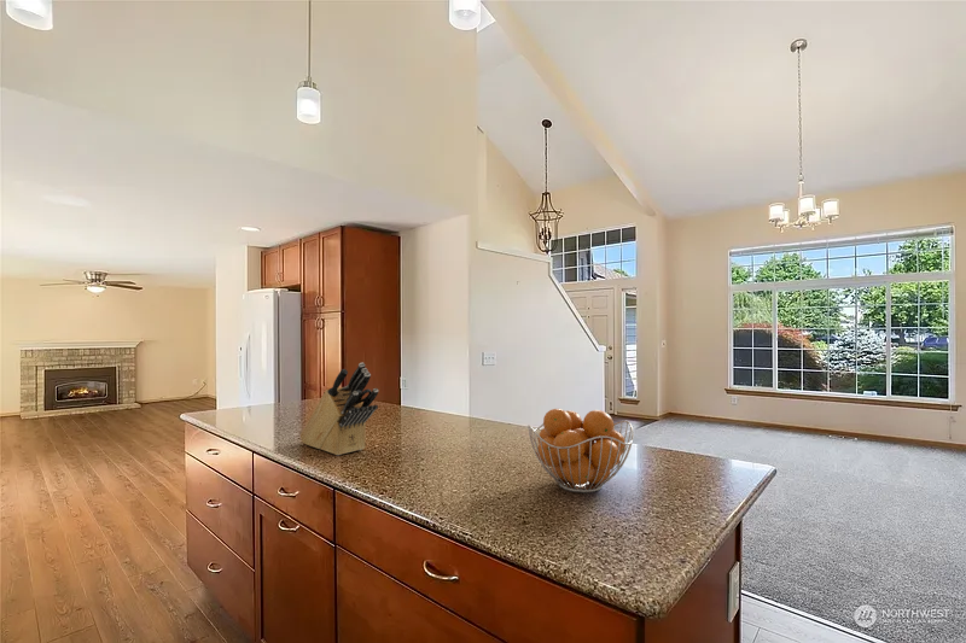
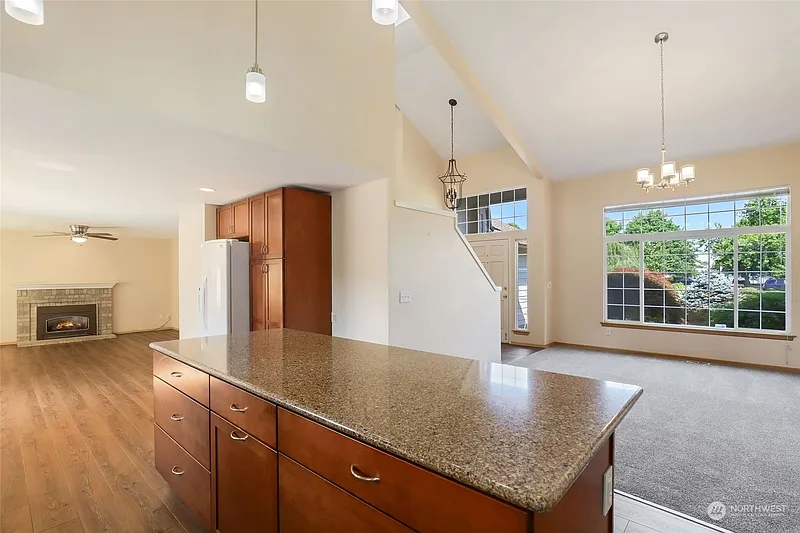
- knife block (338, 404)
- fruit basket (580, 446)
